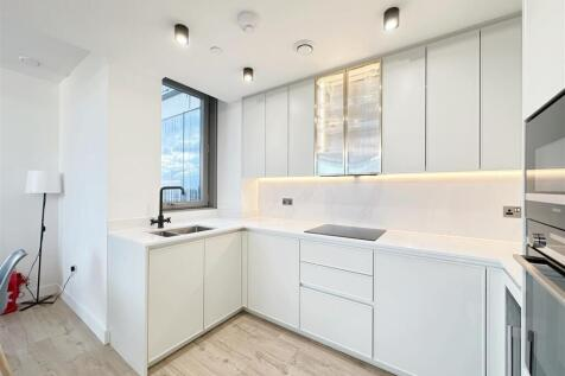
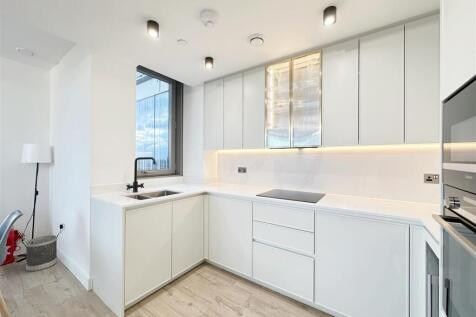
+ wastebasket (42, 252)
